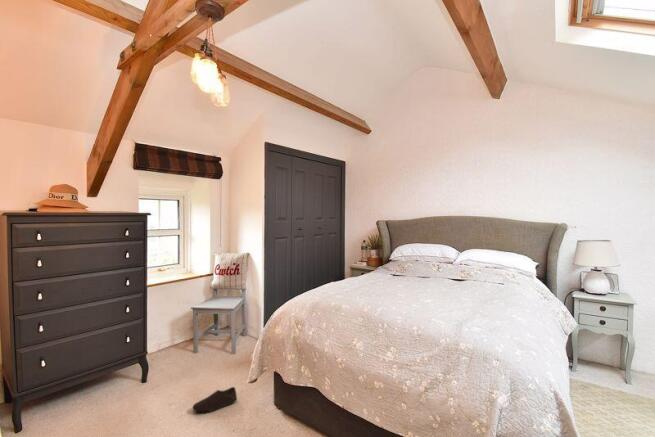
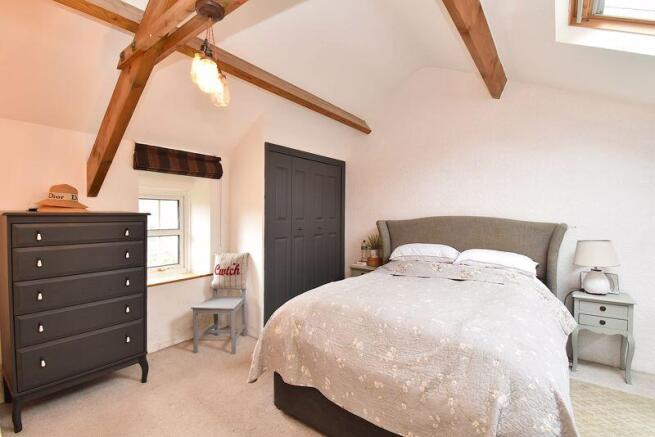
- shoe (215, 399)
